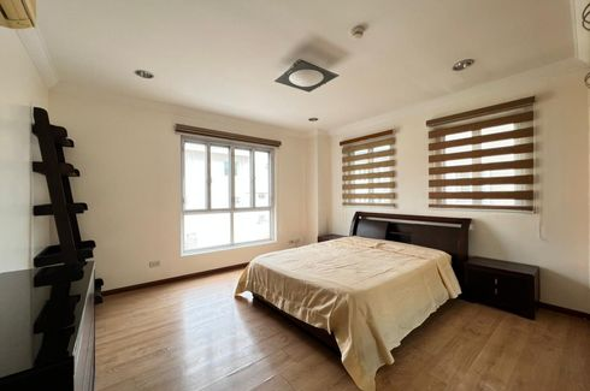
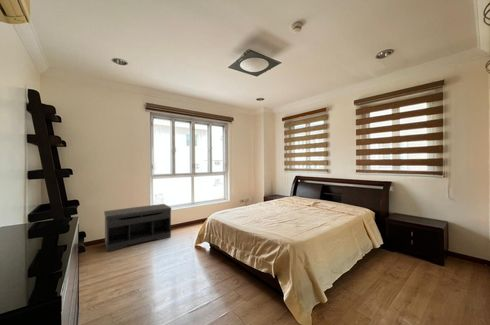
+ bench (139, 224)
